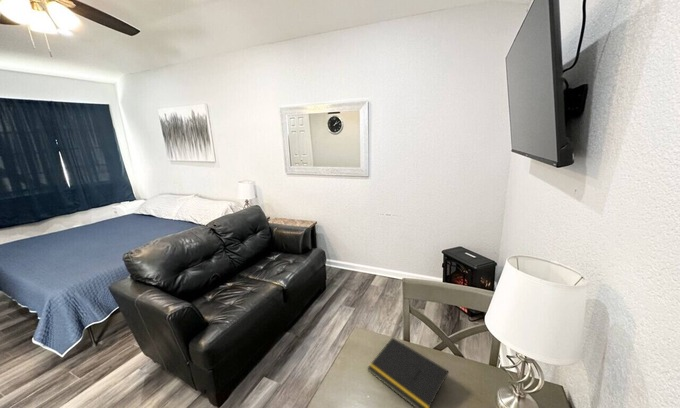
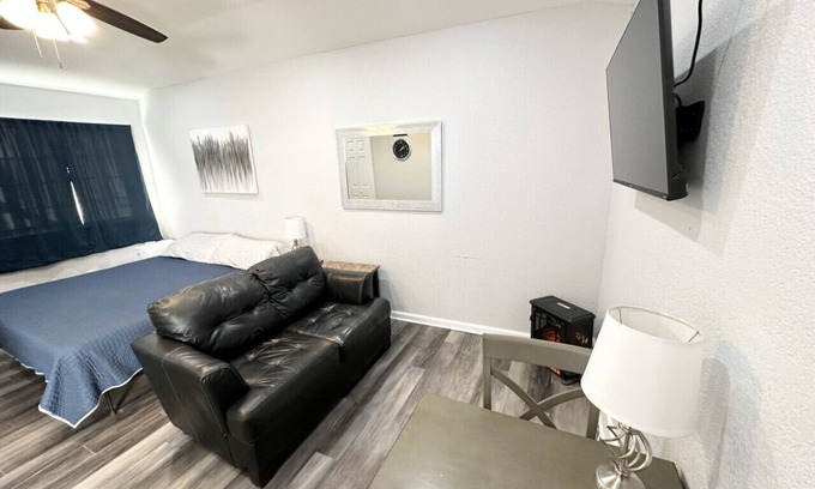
- notepad (406, 370)
